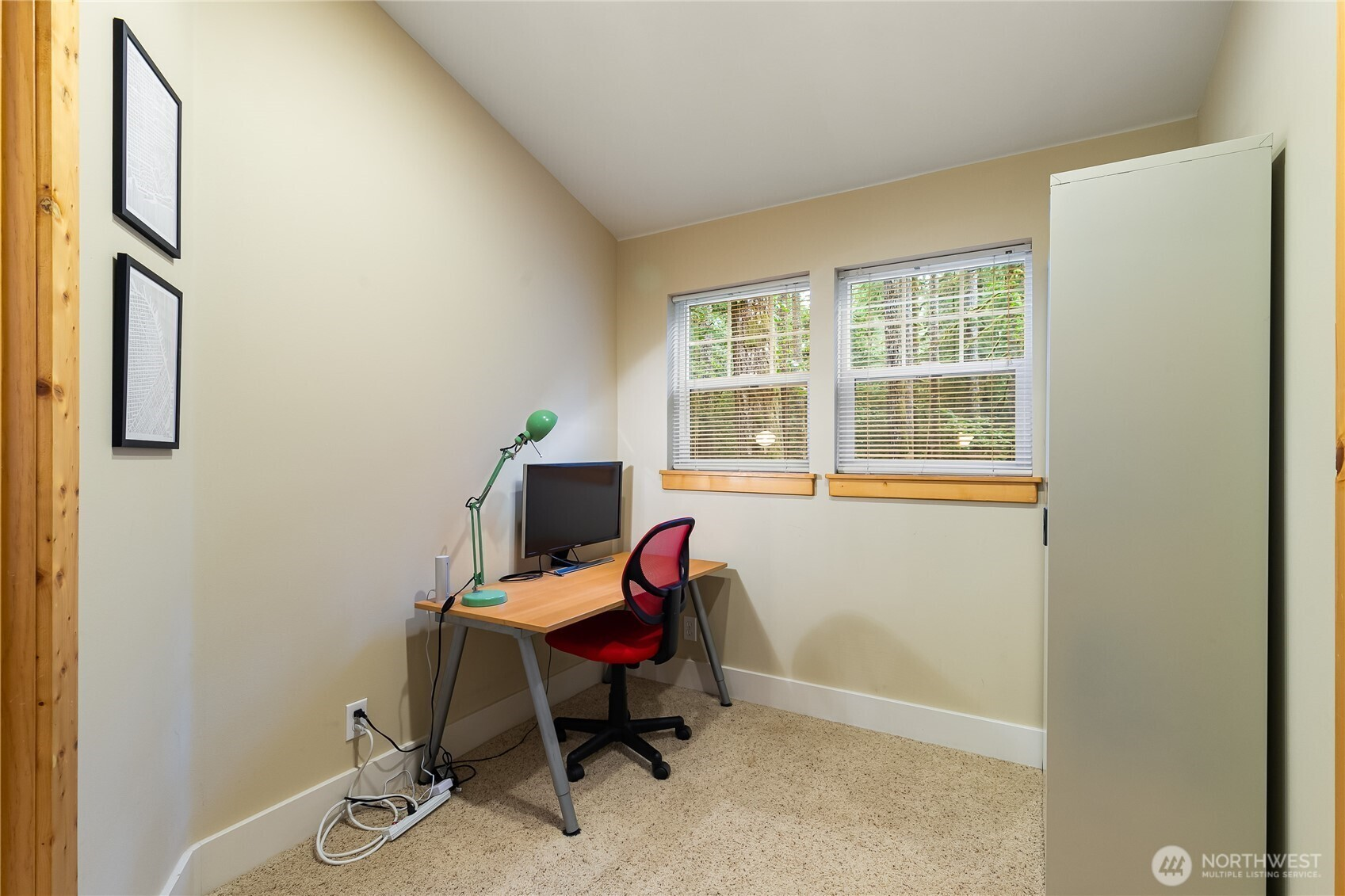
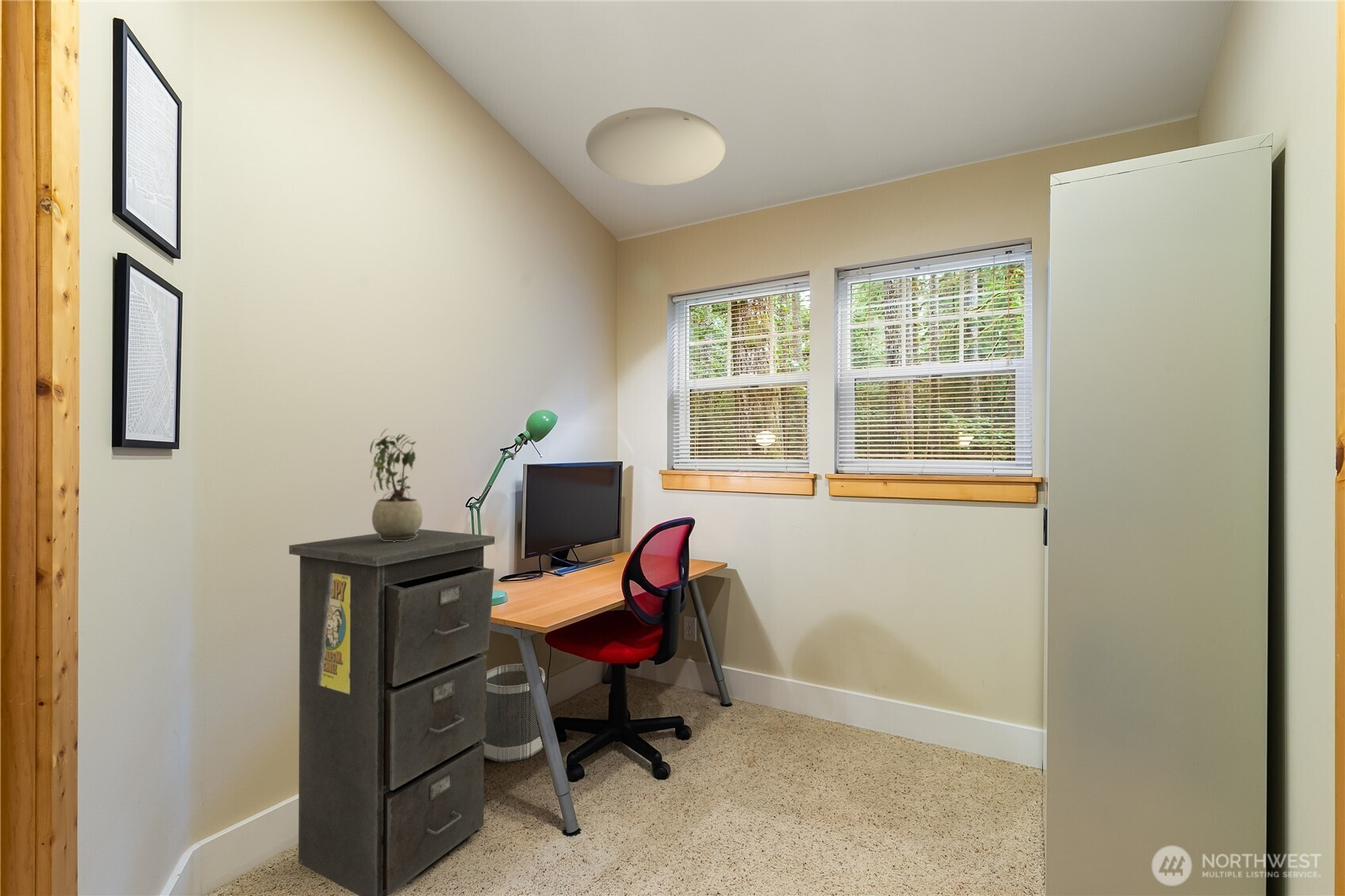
+ filing cabinet (403, 694)
+ wastebasket (513, 710)
+ ceiling light (655, 150)
+ potted plant (392, 484)
